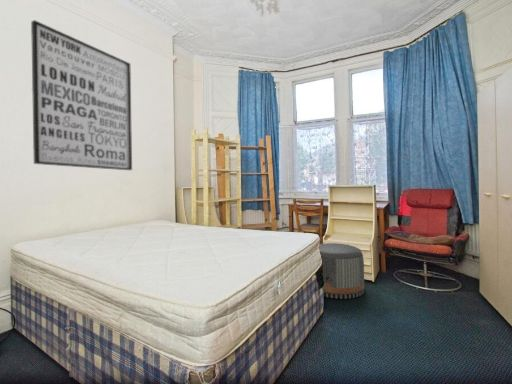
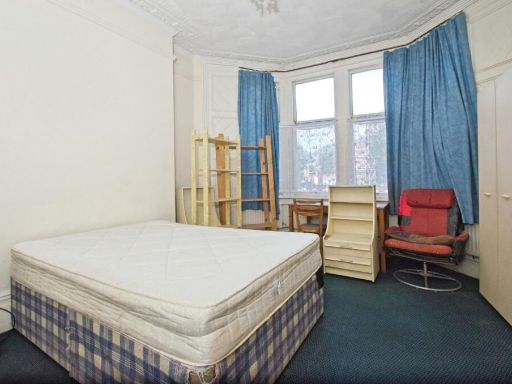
- pouf (335, 266)
- wall art (88, 106)
